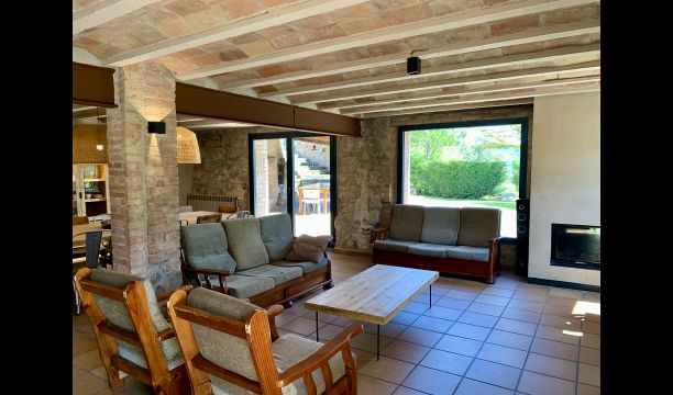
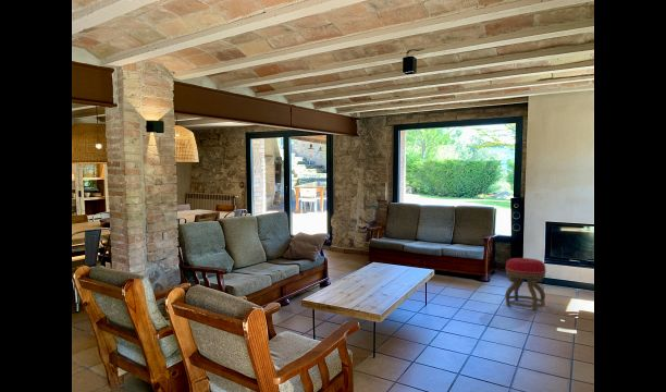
+ stool (527, 281)
